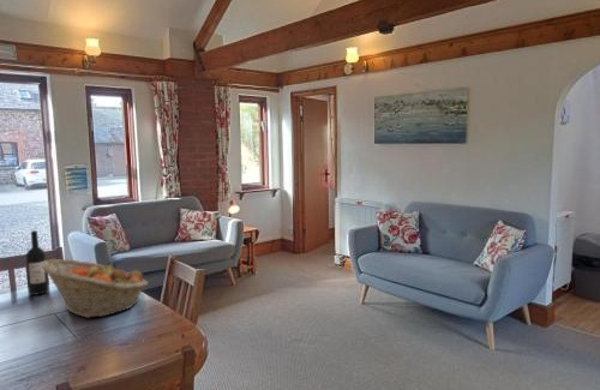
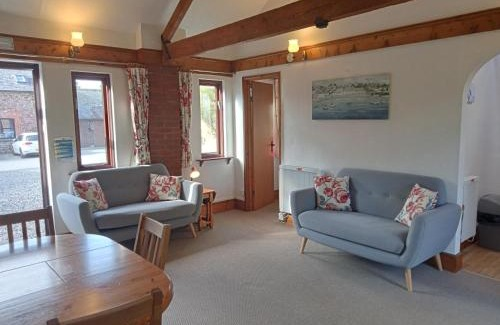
- fruit basket (96, 281)
- wine bottle (36, 262)
